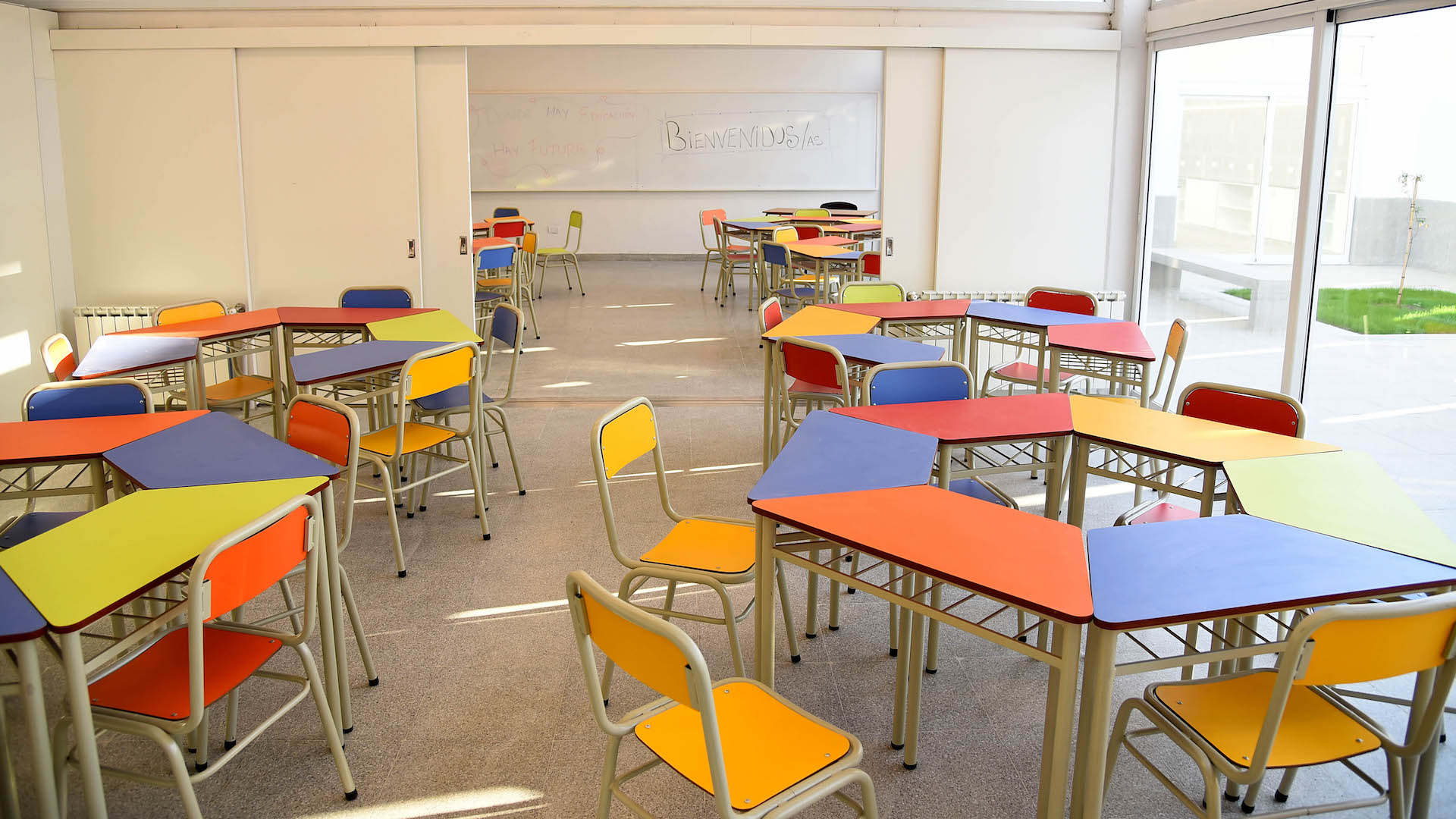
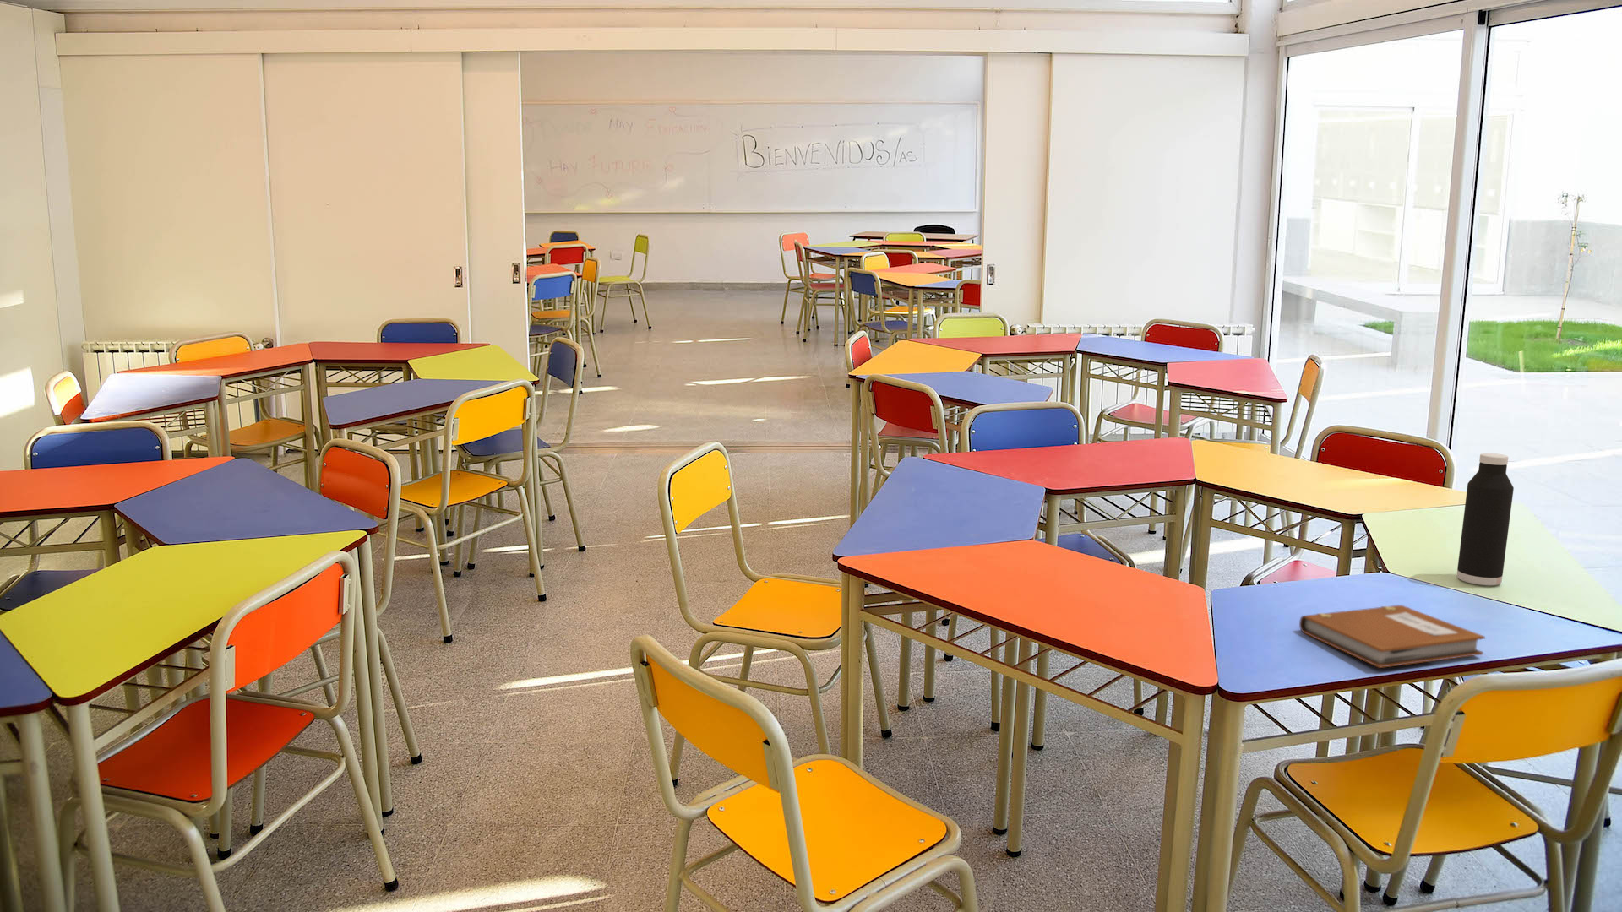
+ water bottle (1486, 518)
+ notebook (1391, 632)
